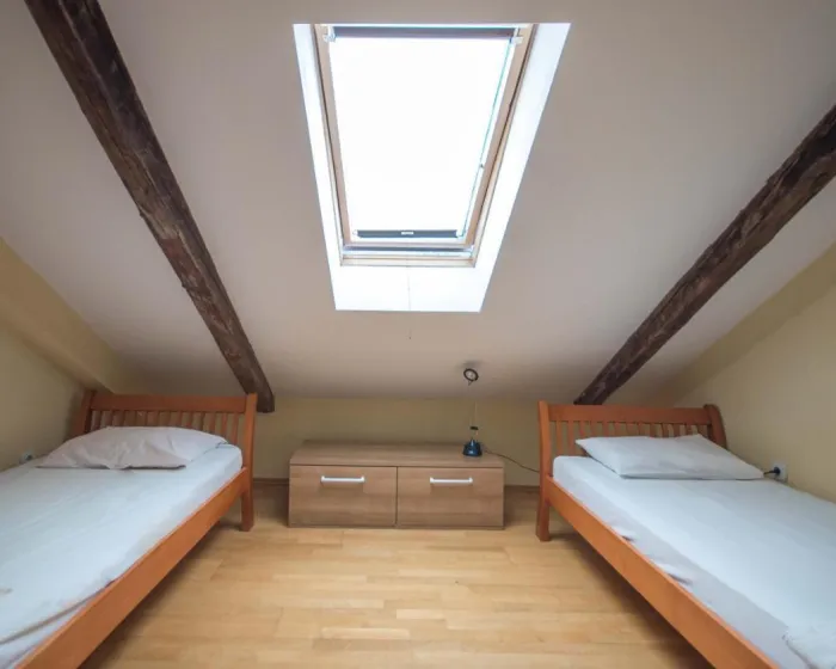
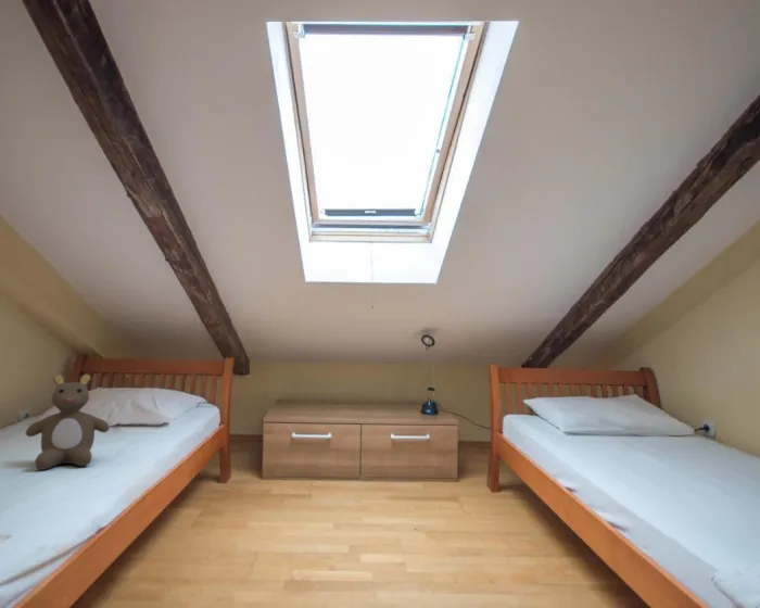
+ teddy bear (68, 418)
